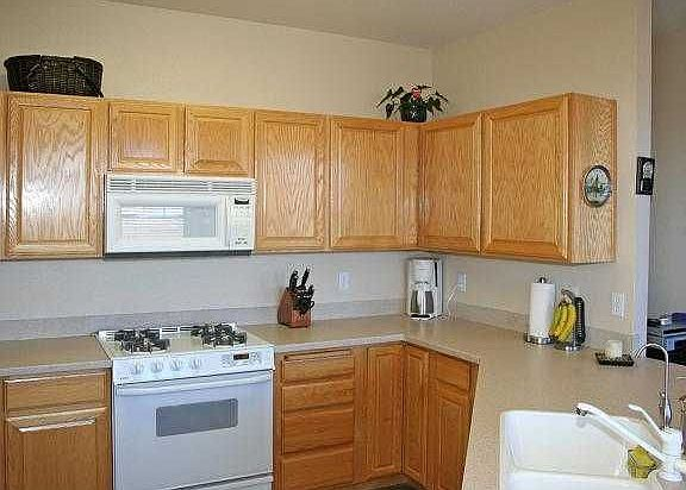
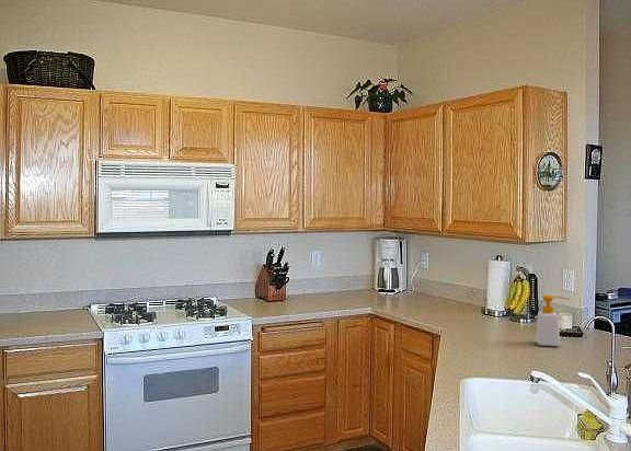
+ soap bottle (552, 320)
